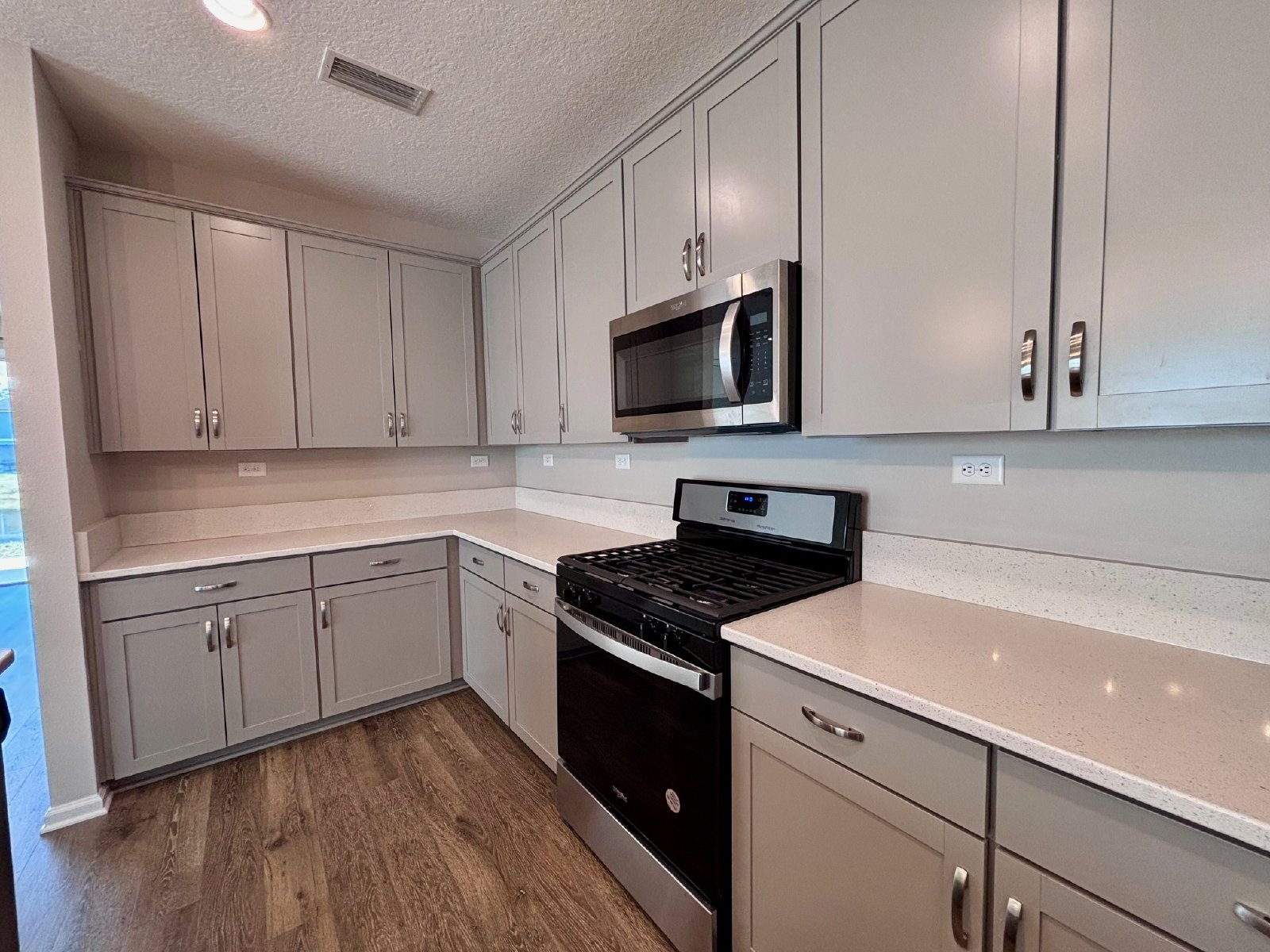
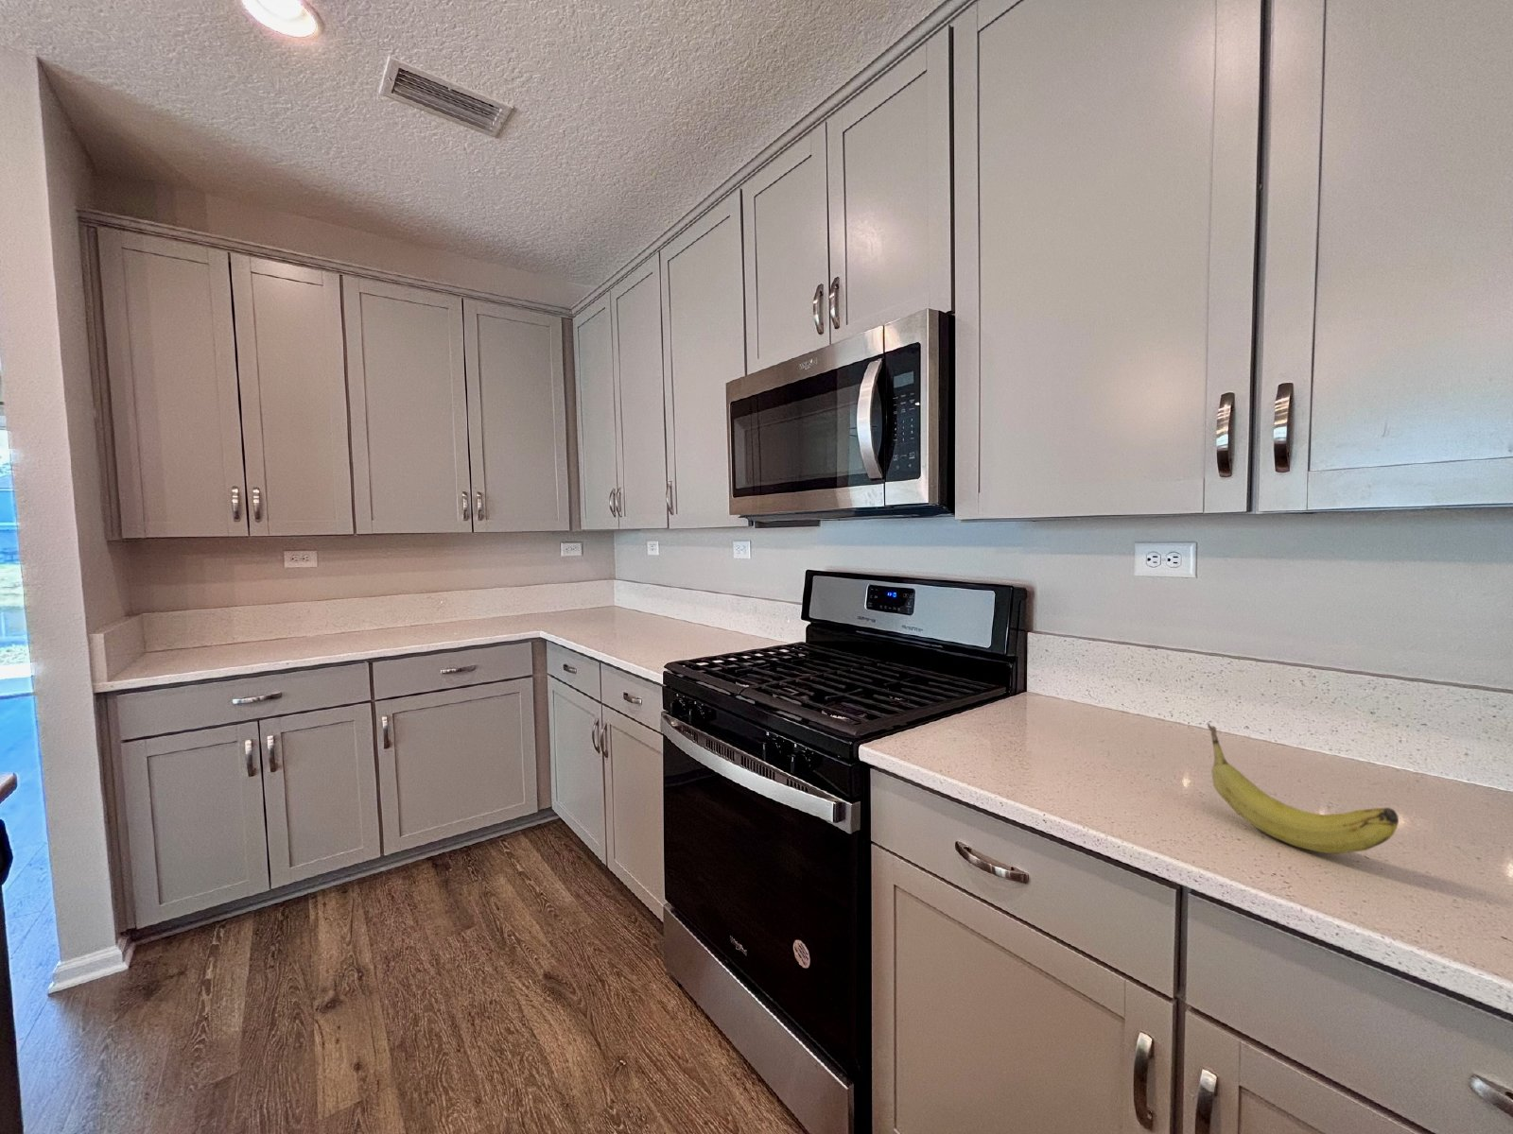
+ fruit (1285, 804)
